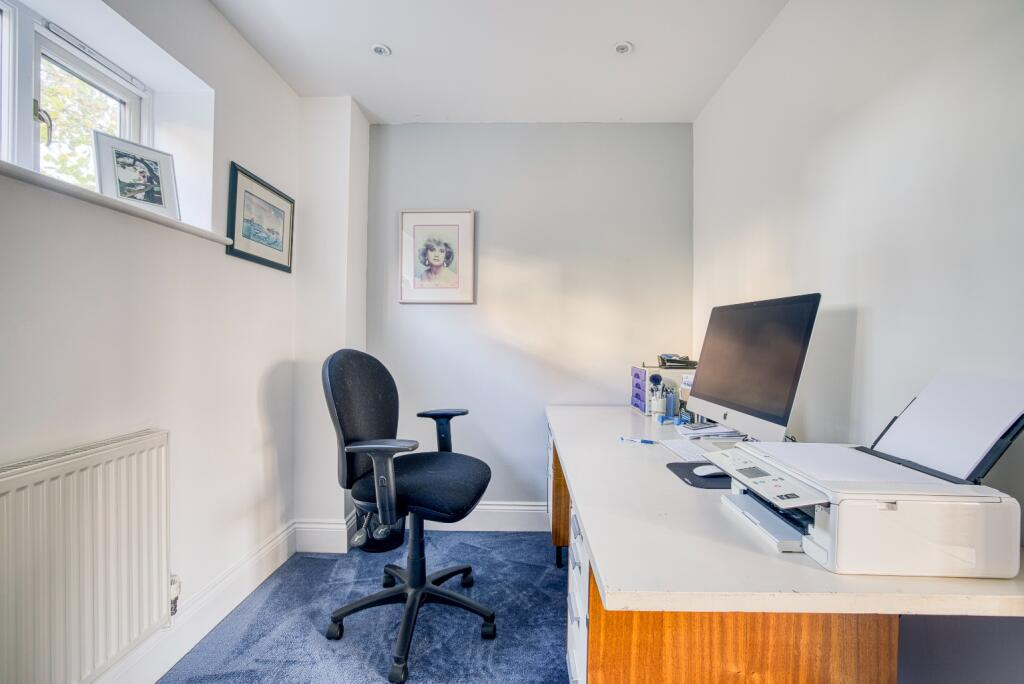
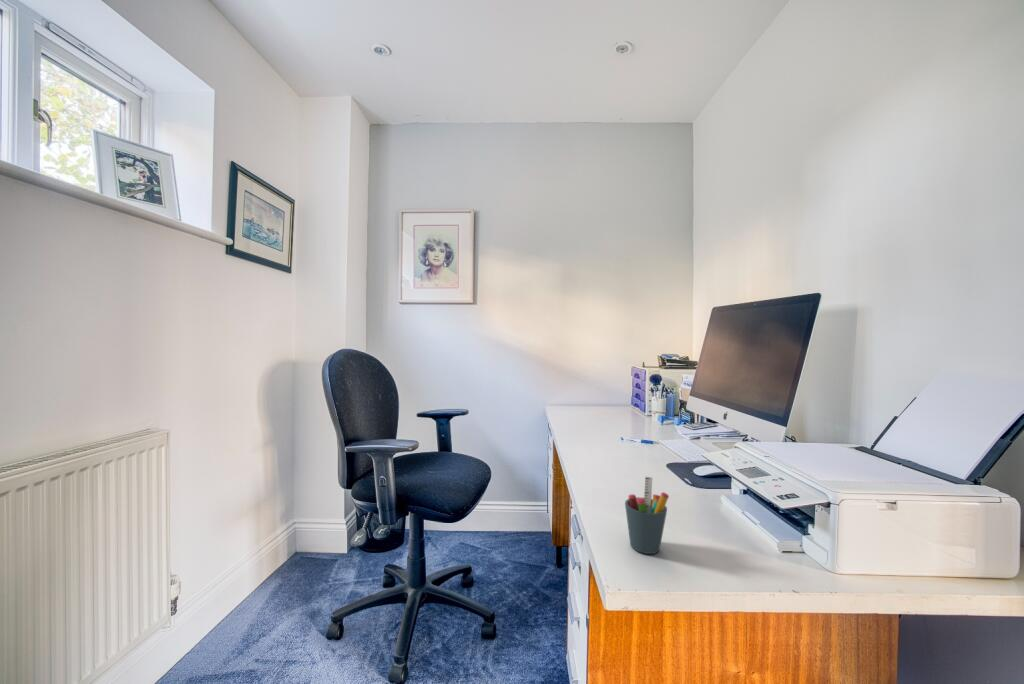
+ pen holder (646, 515)
